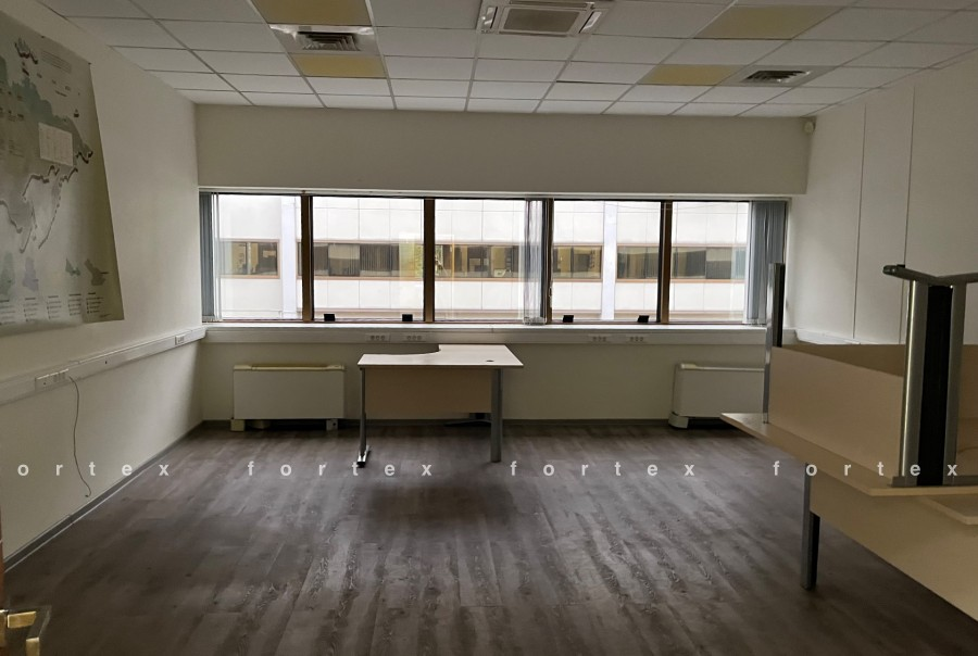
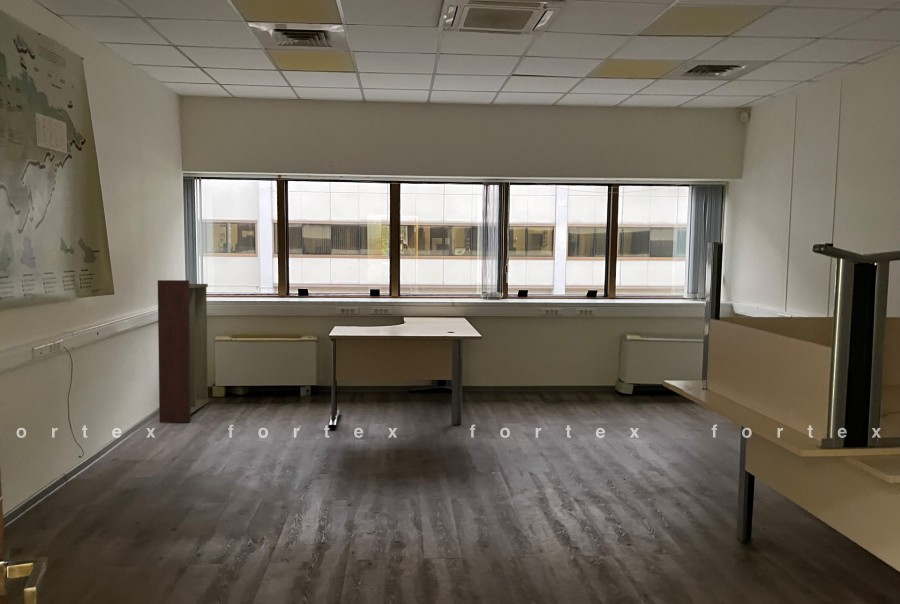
+ console table (189, 344)
